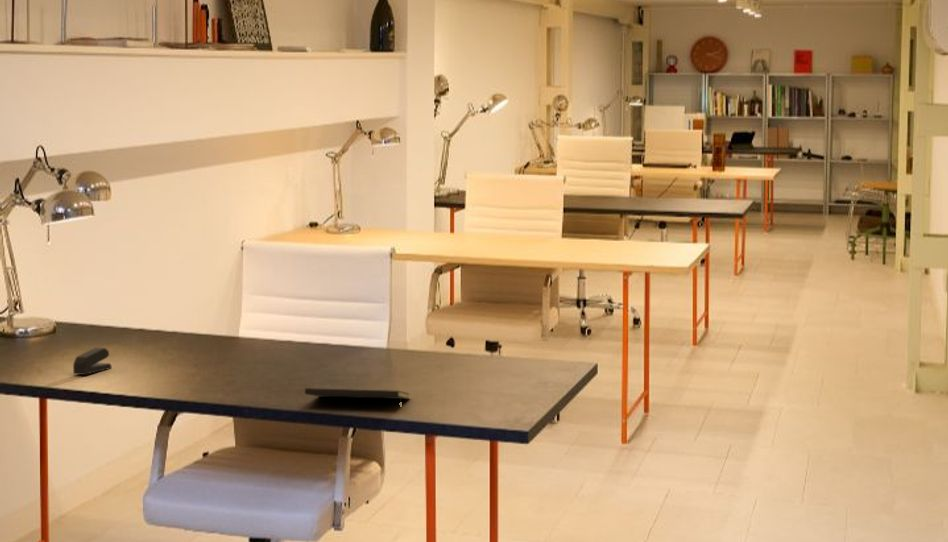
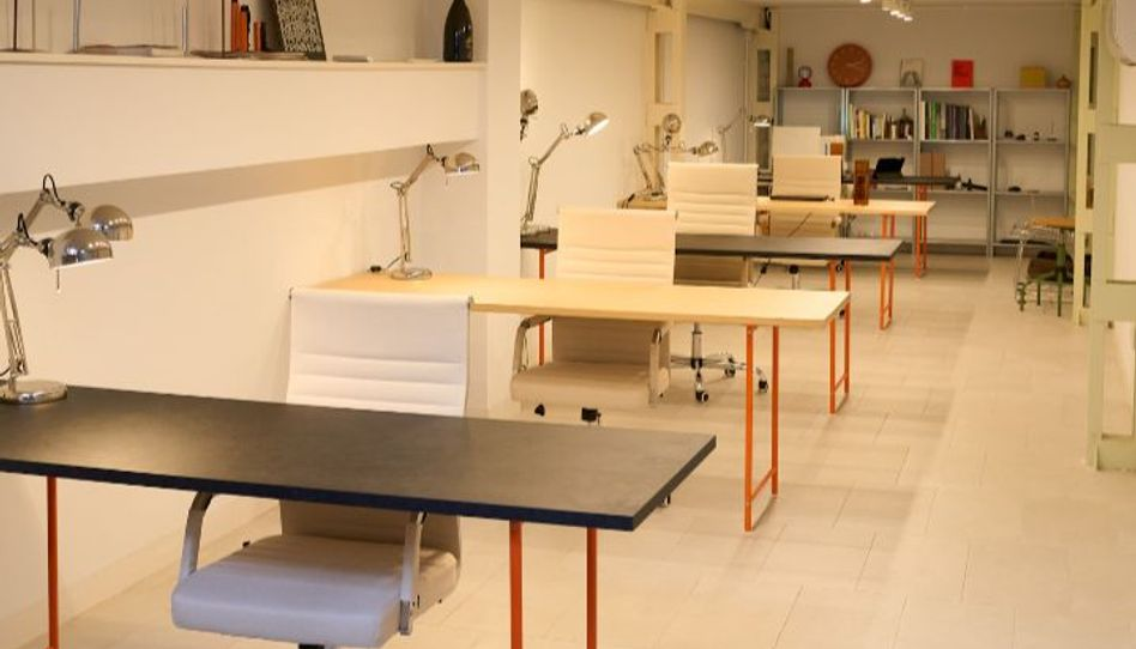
- stapler (92, 360)
- notepad (358, 393)
